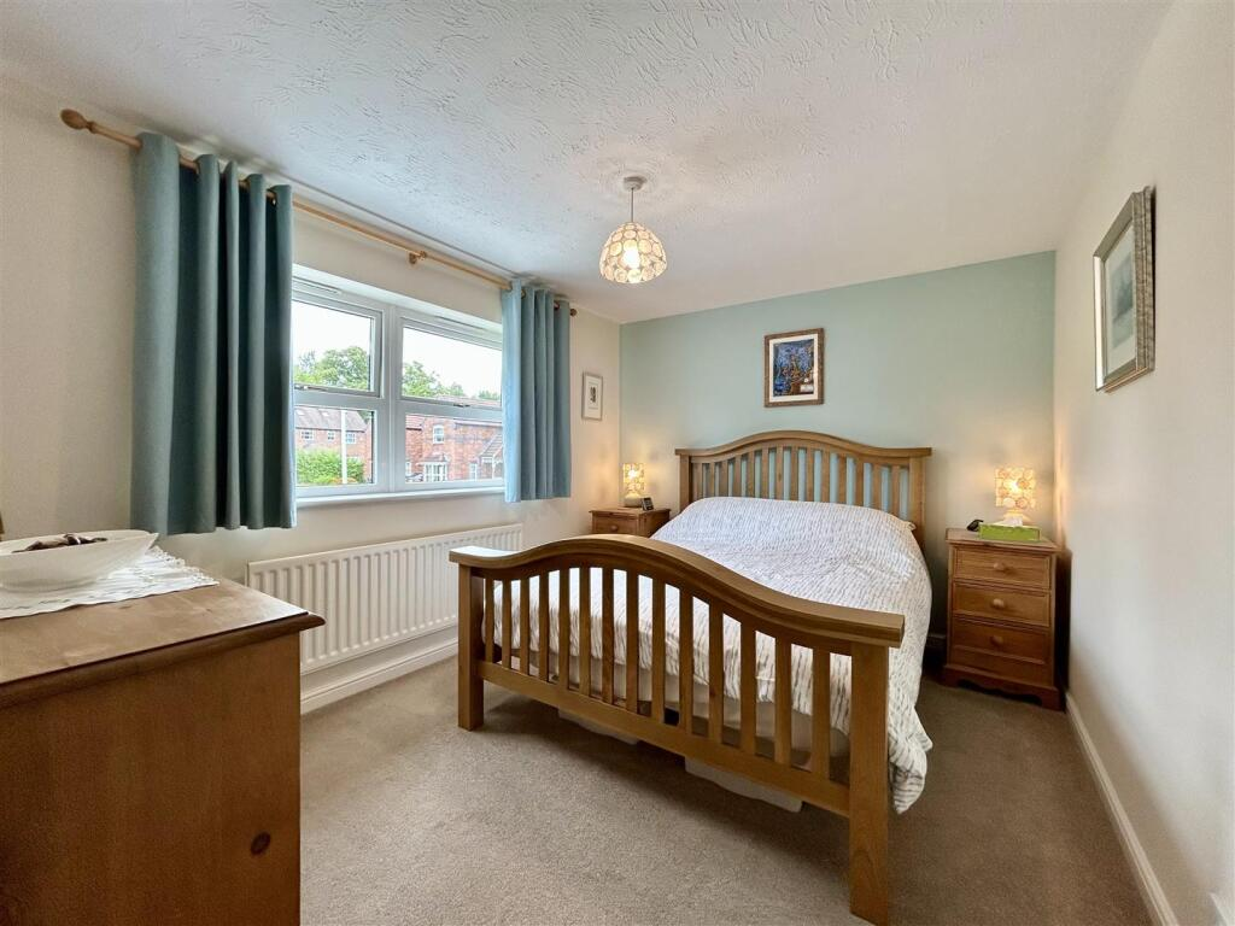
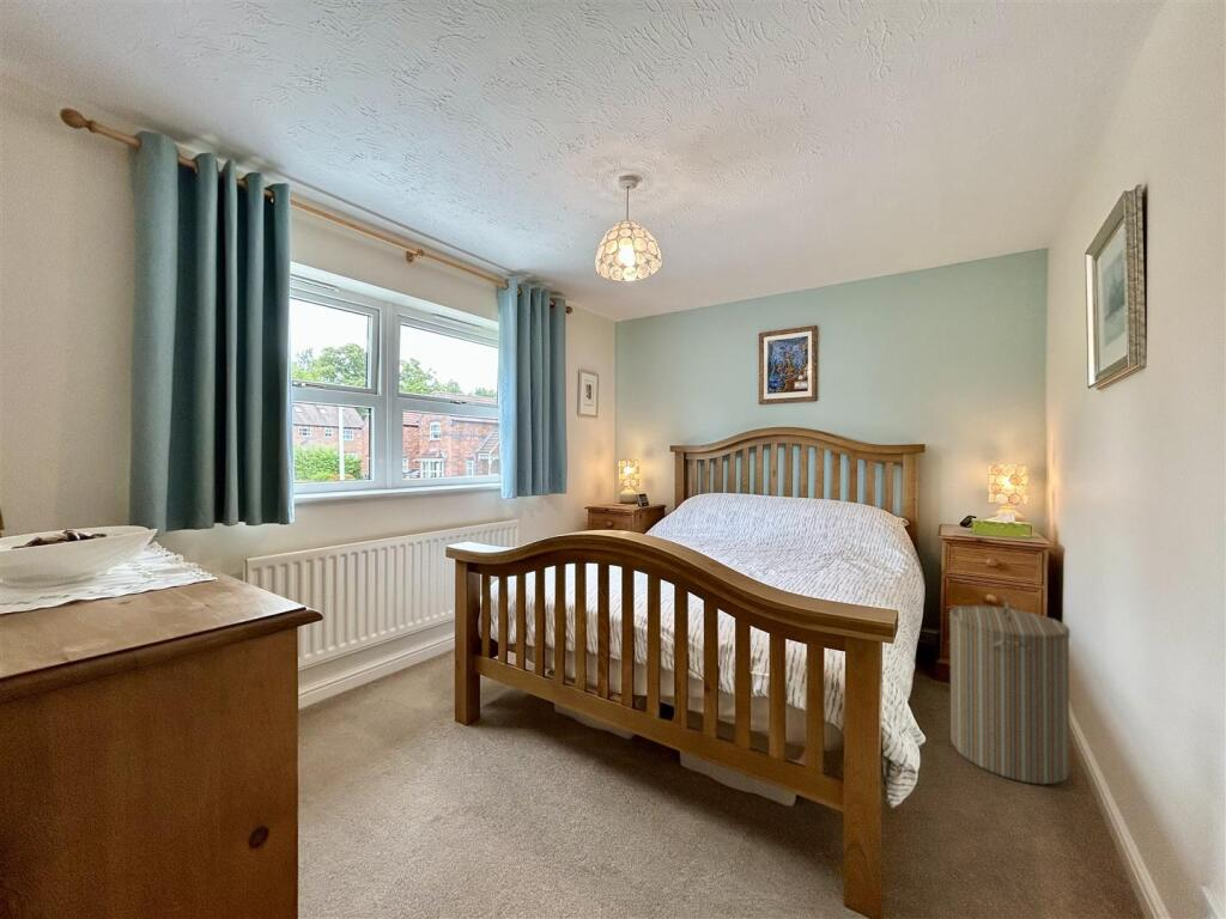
+ laundry hamper (1006, 676)
